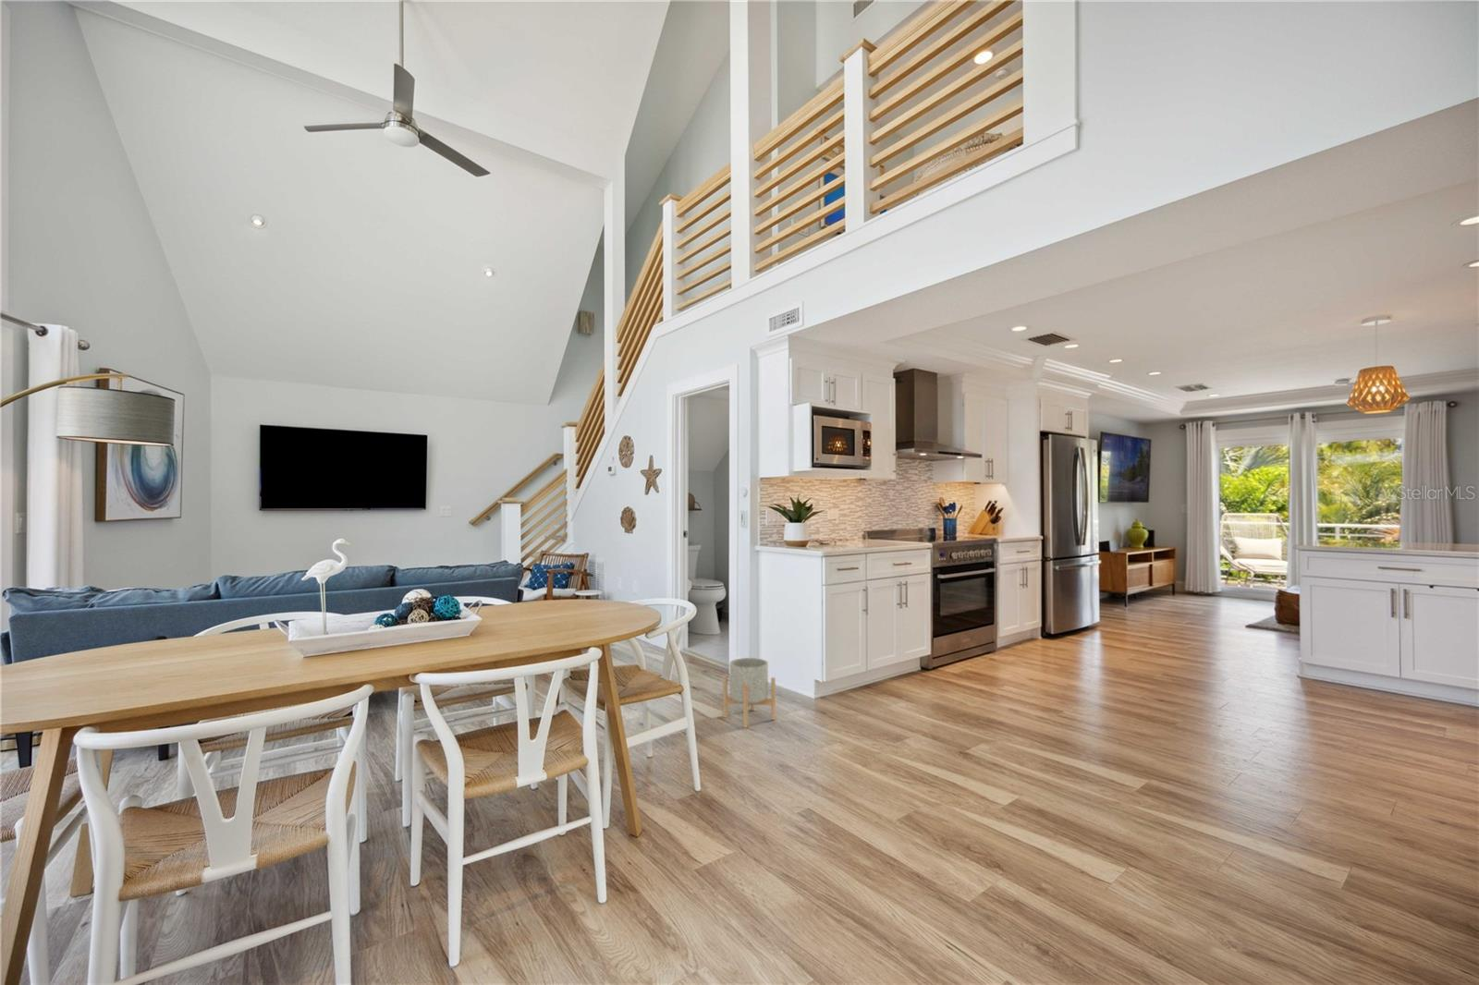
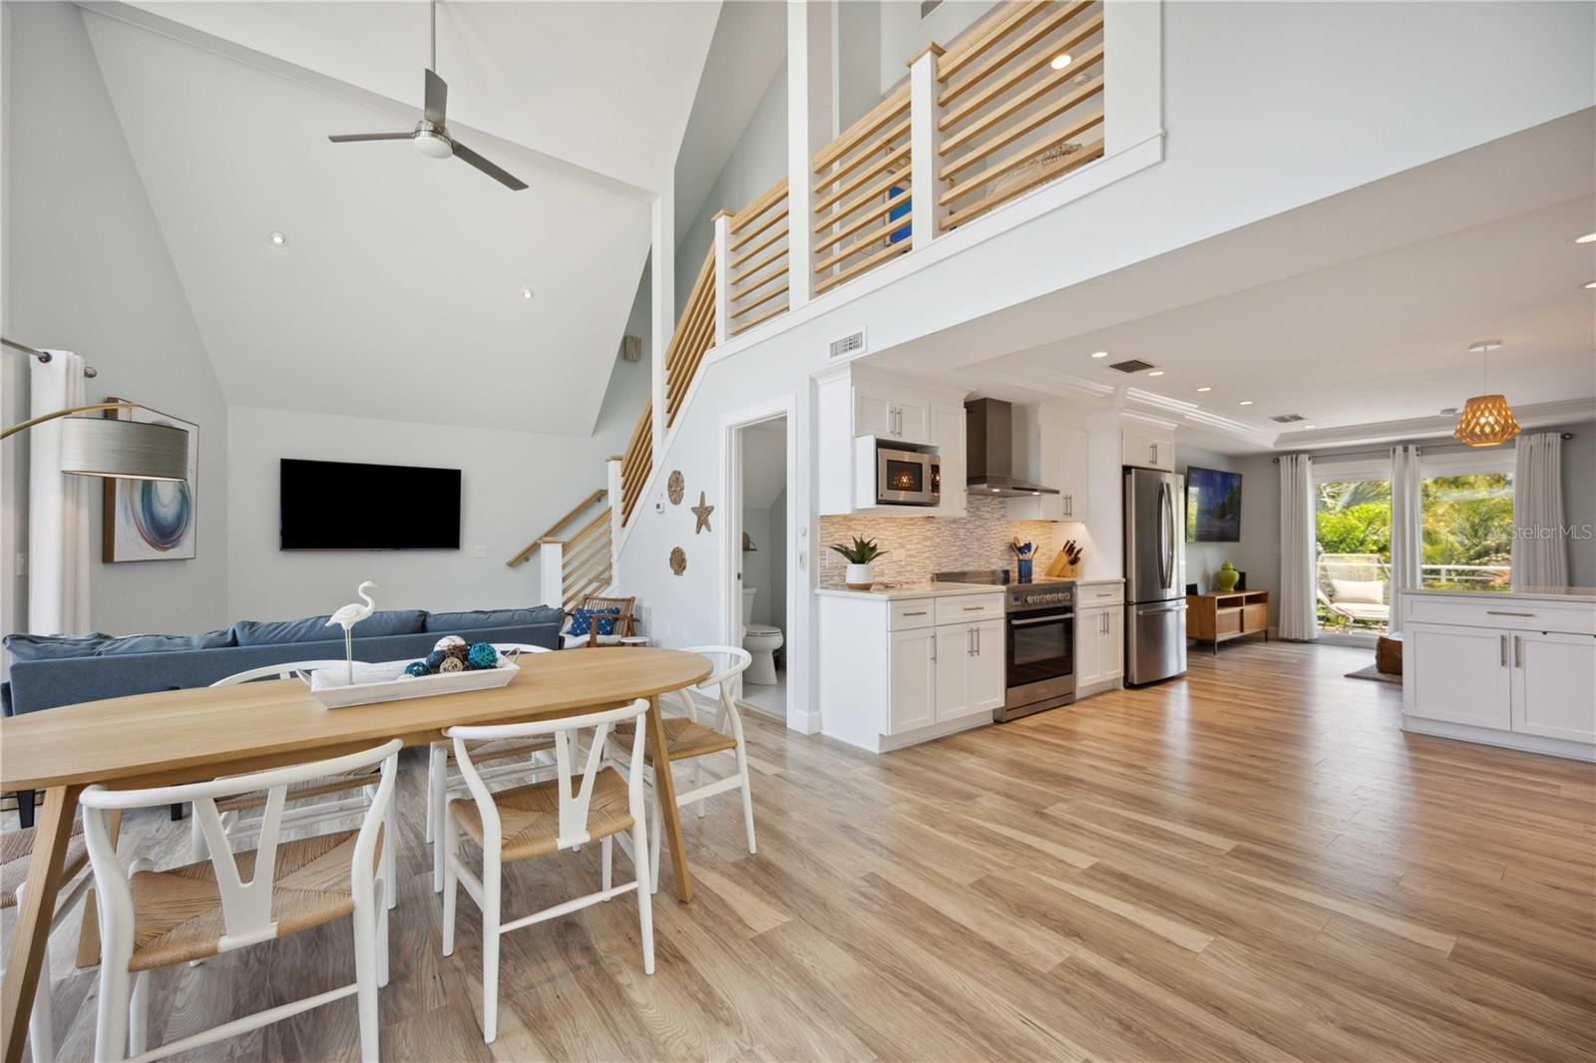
- planter (749, 690)
